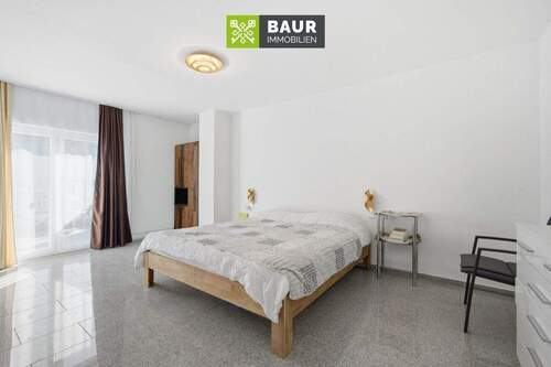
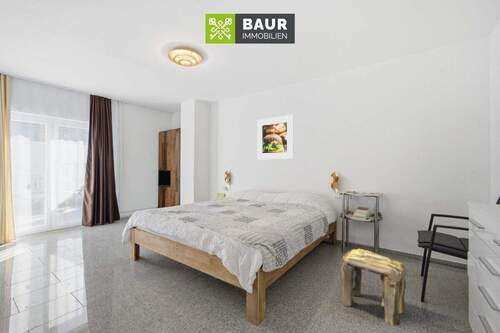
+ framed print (274, 138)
+ stool (373, 272)
